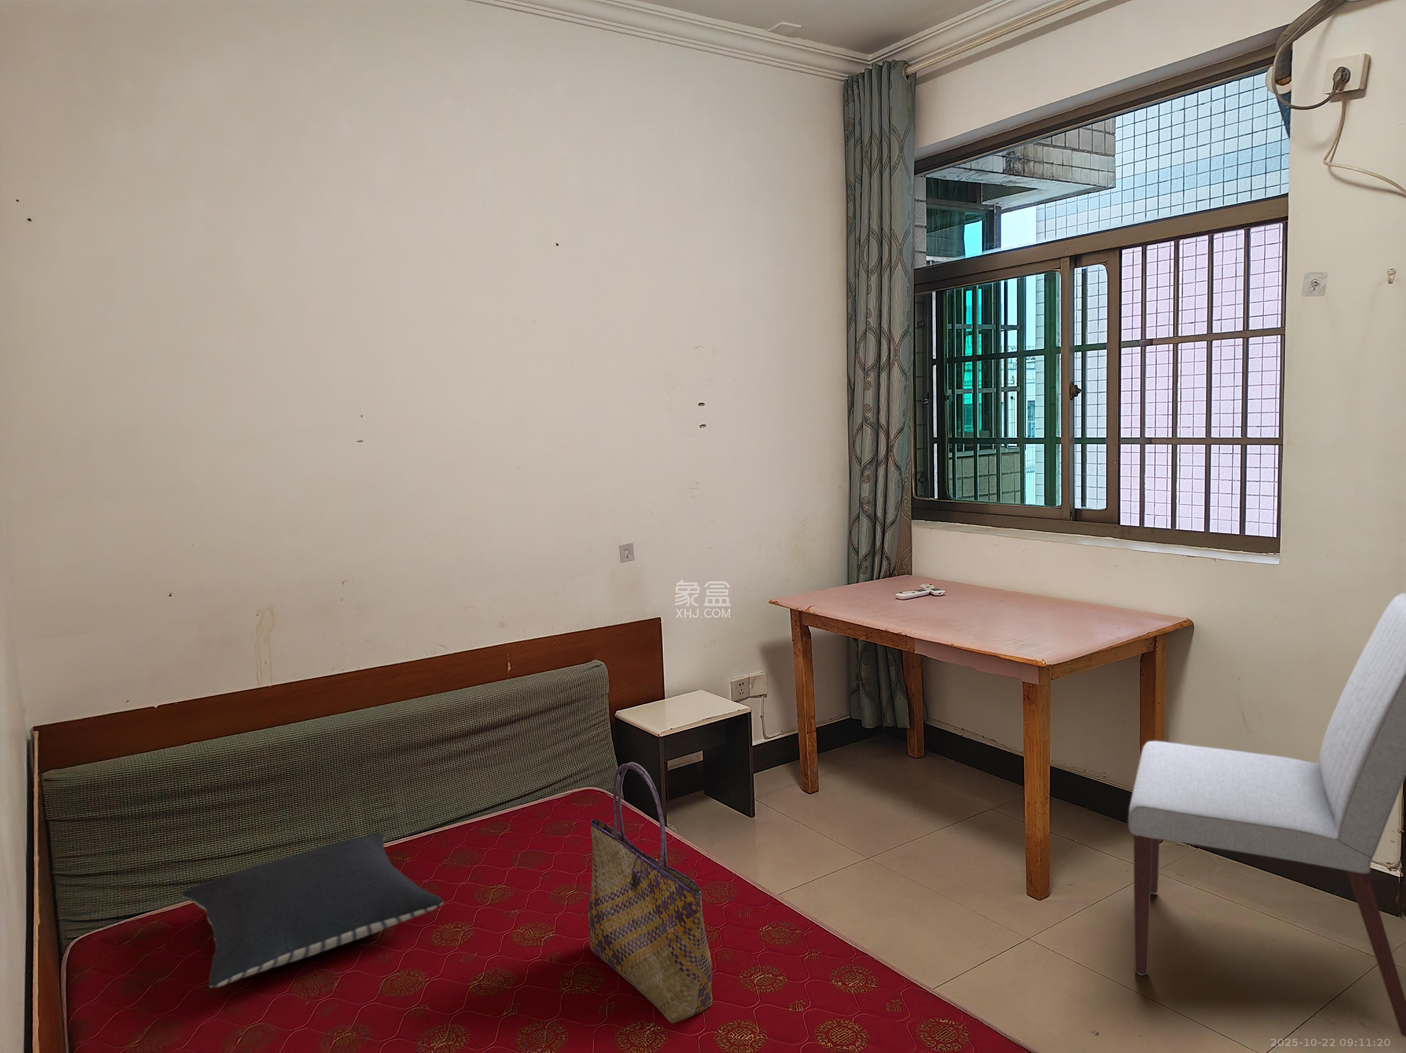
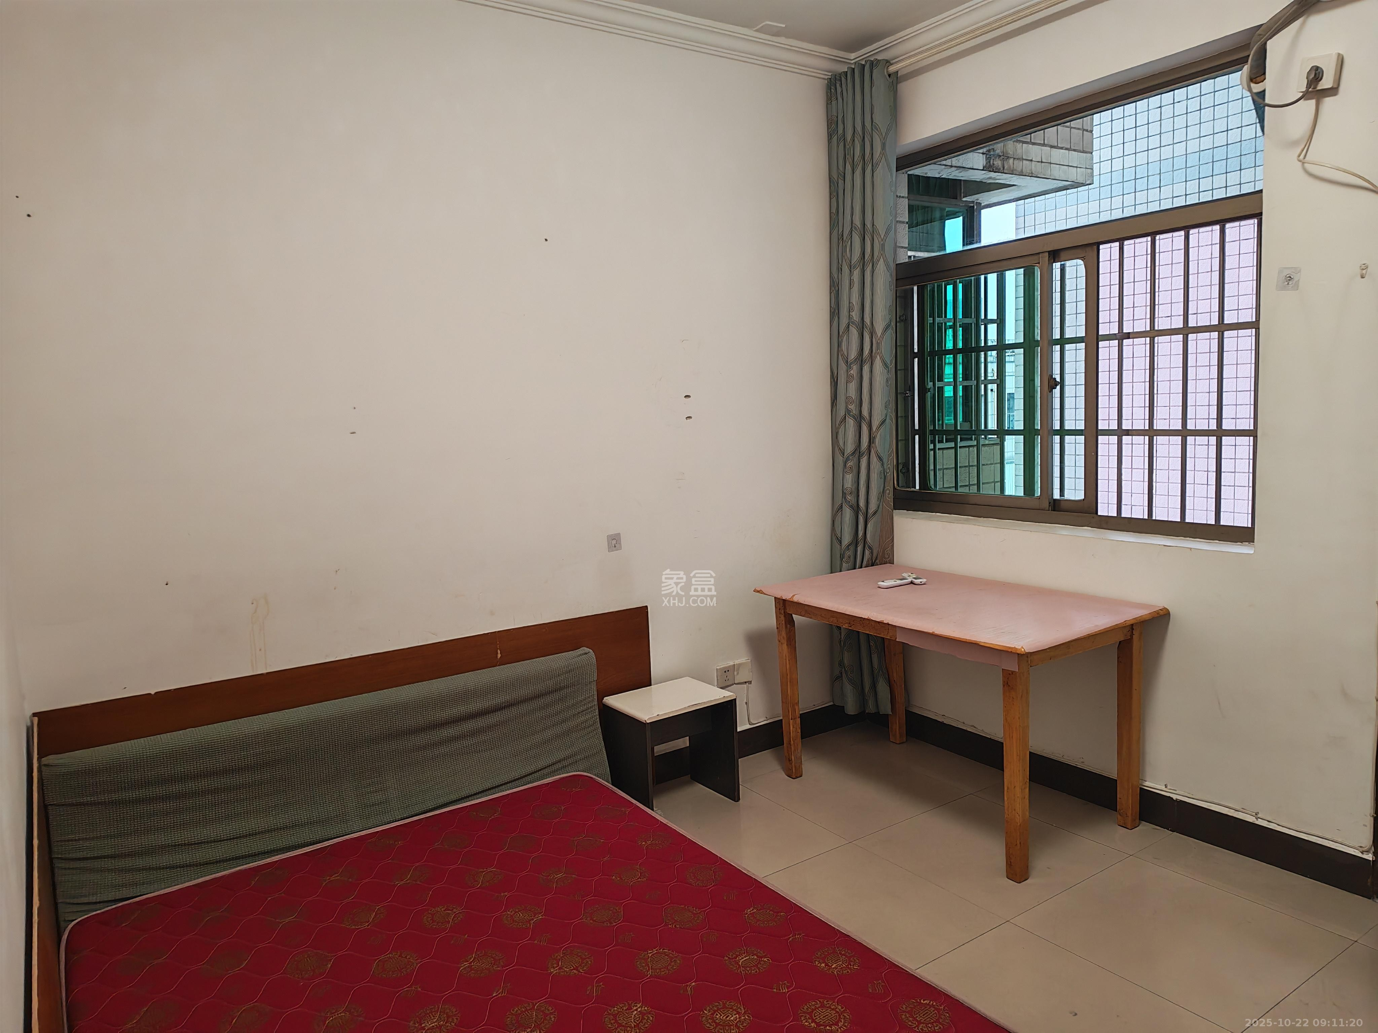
- pillow (310, 898)
- chair (1272, 781)
- tote bag (641, 873)
